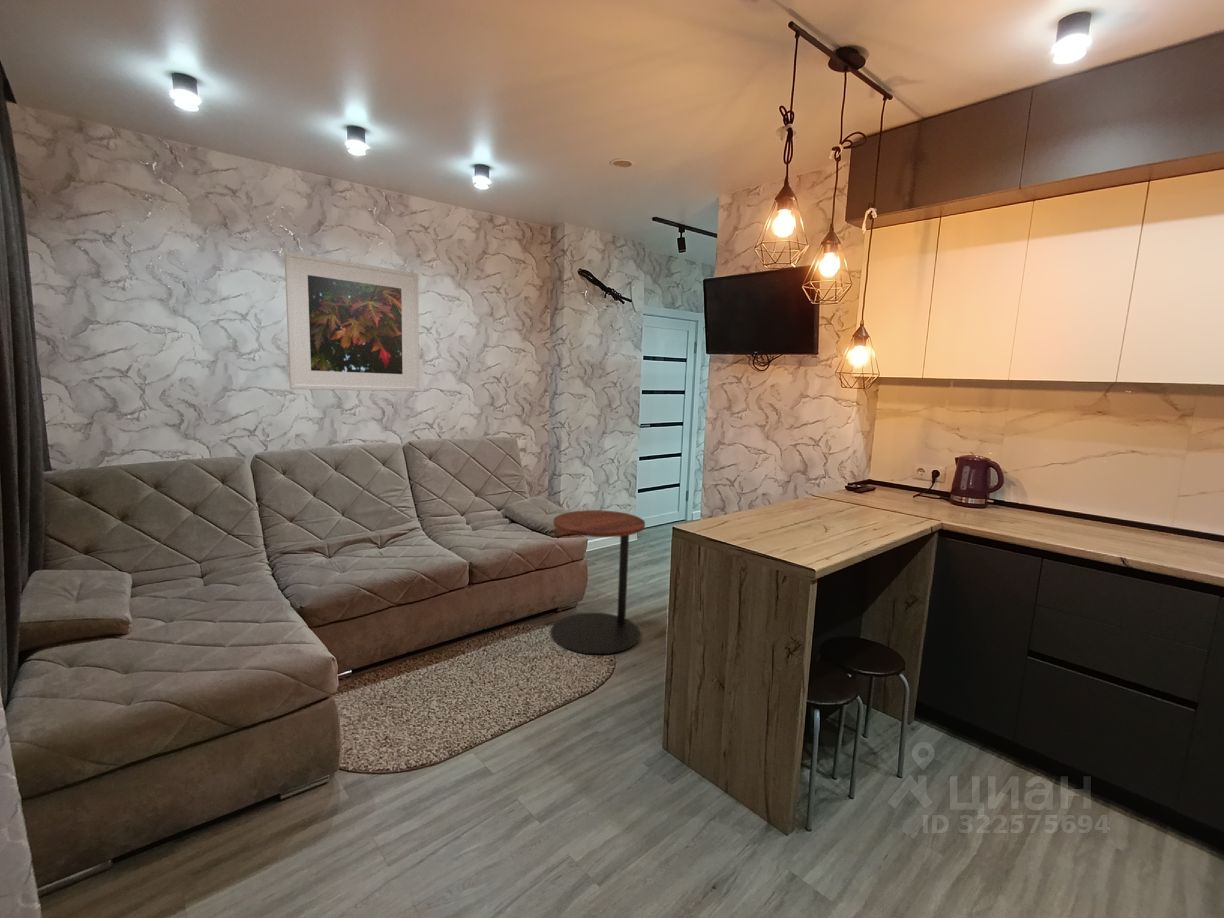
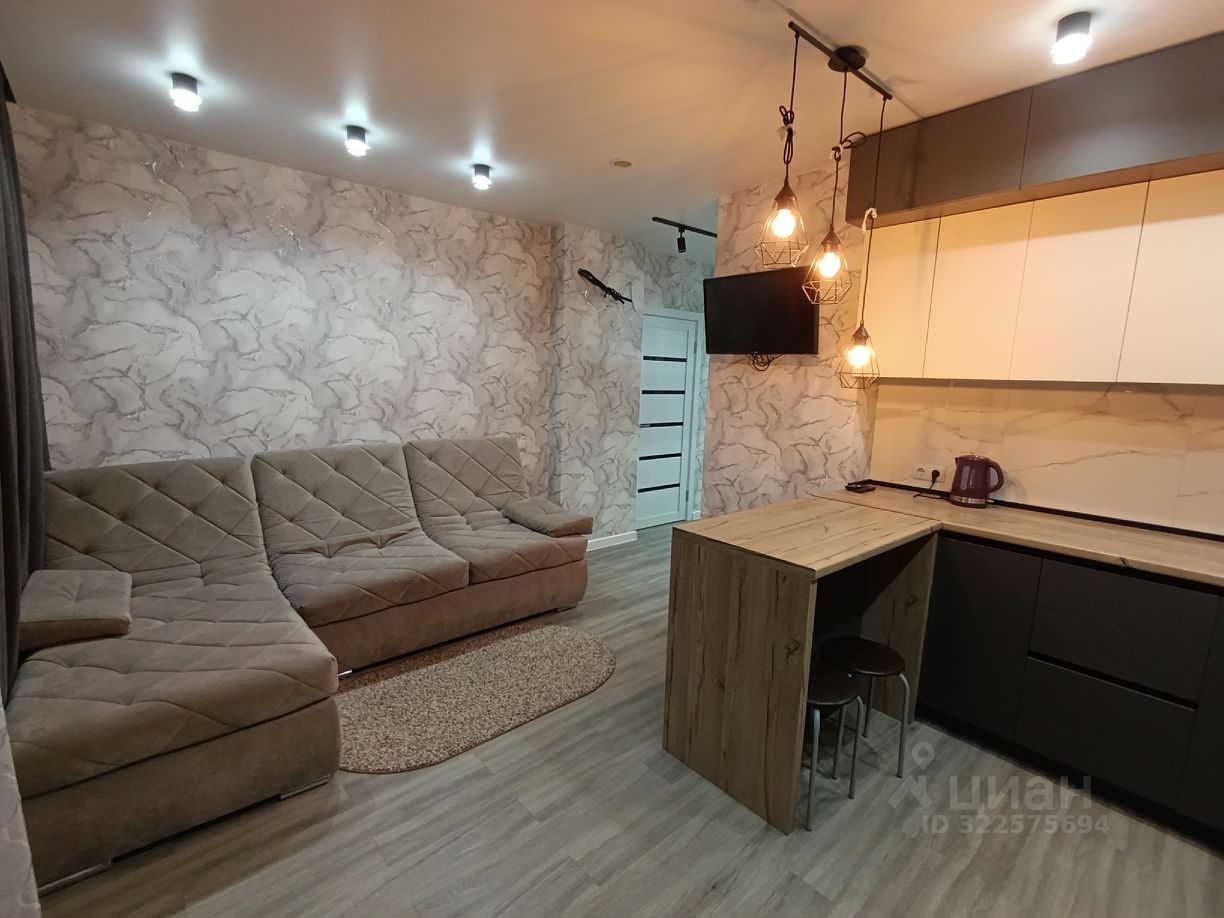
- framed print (357, 327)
- side table (619, 577)
